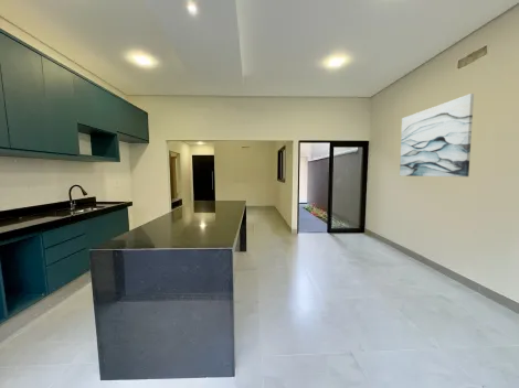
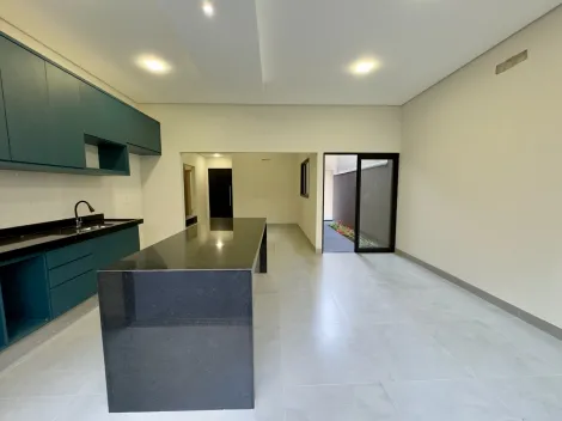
- wall art (430, 142)
